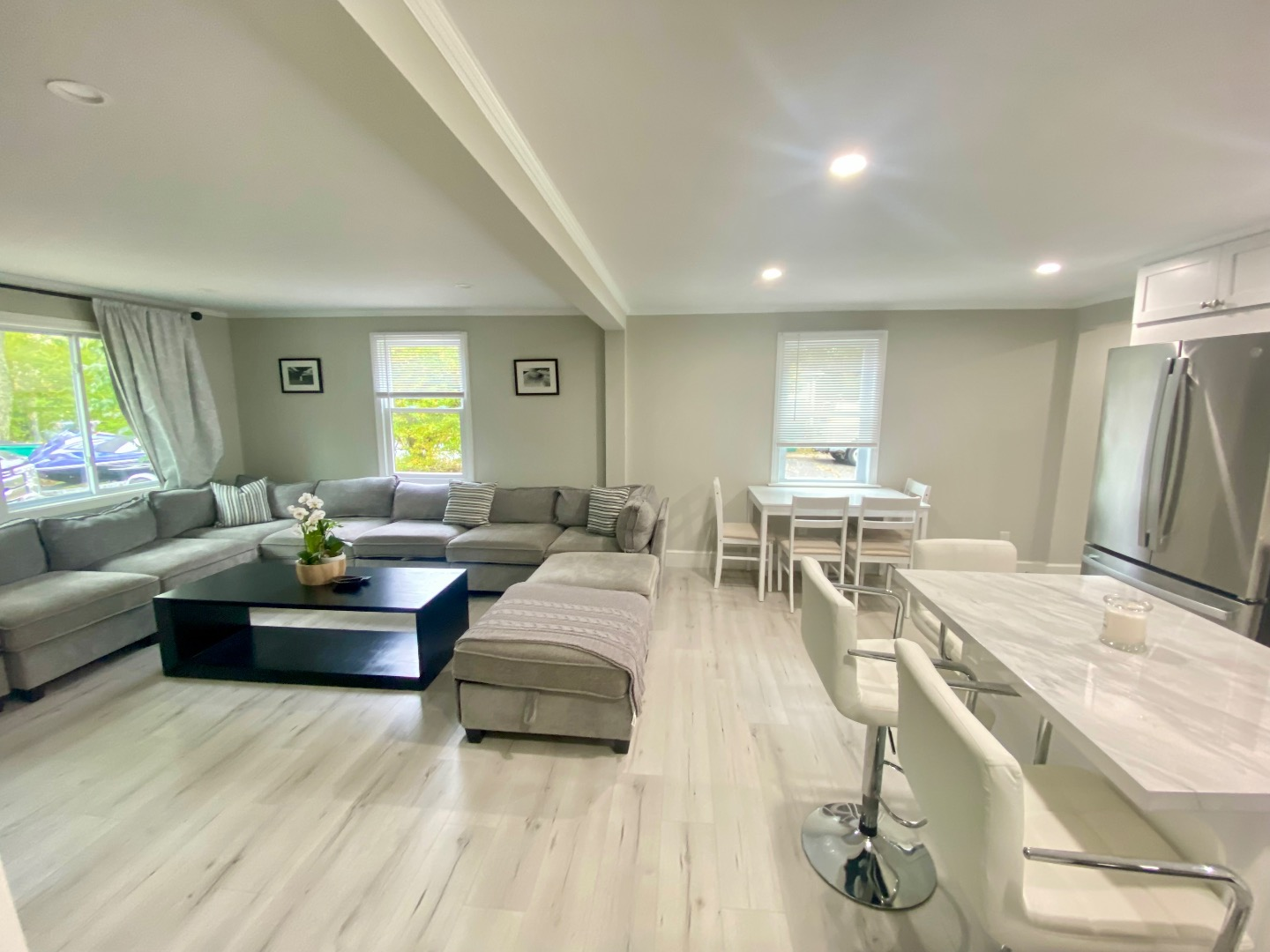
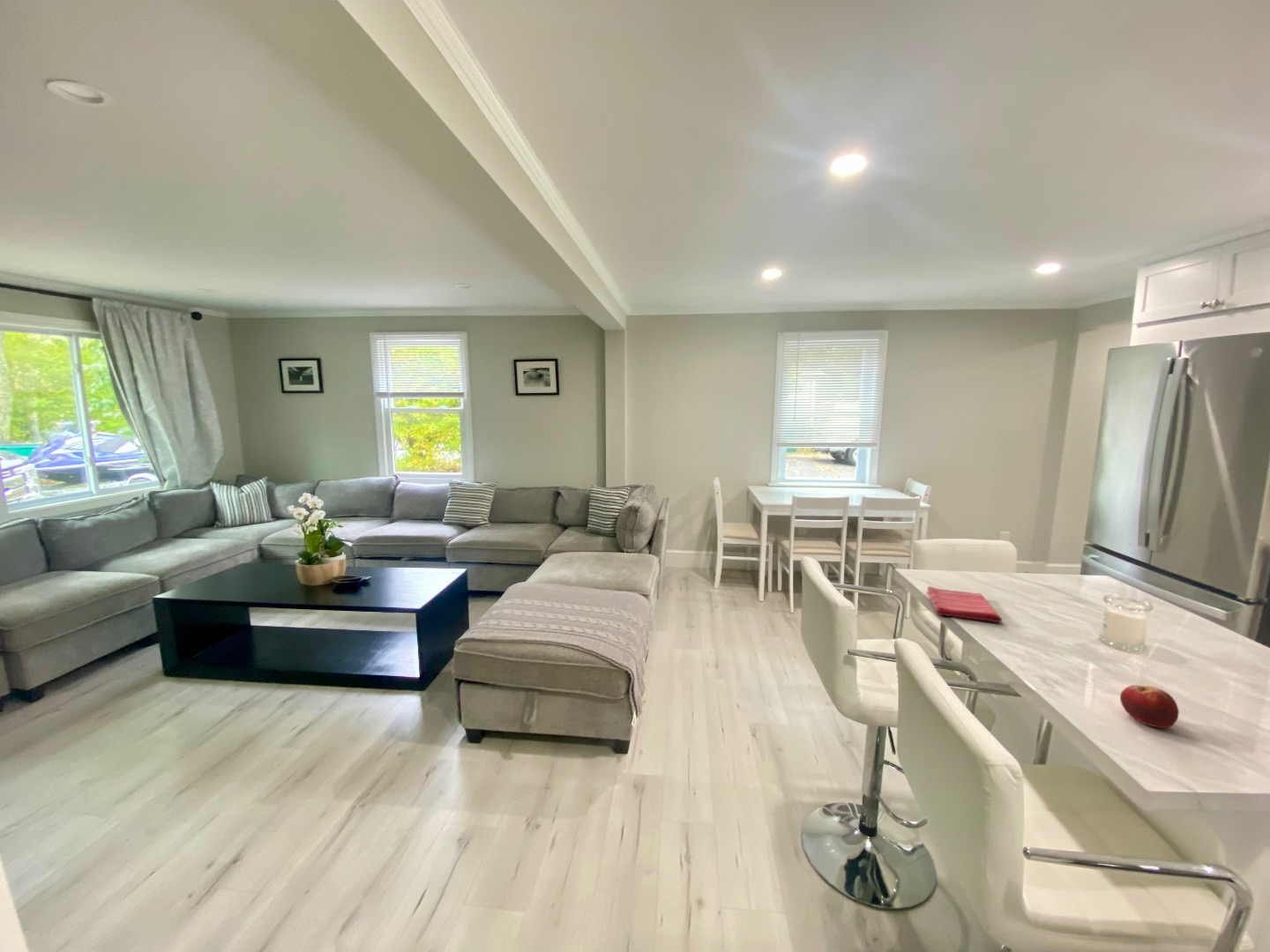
+ dish towel (961, 603)
+ fruit (1149, 704)
